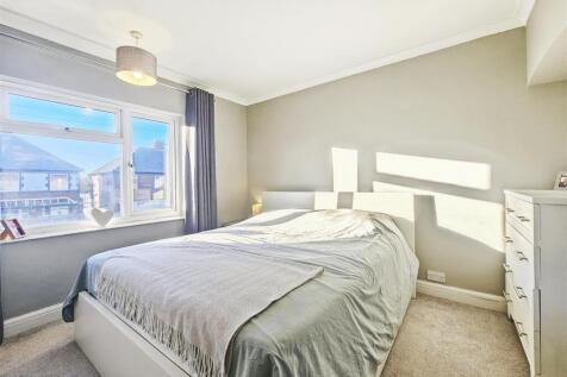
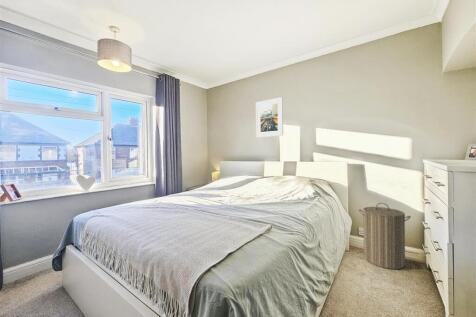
+ laundry hamper (383, 231)
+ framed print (268, 118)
